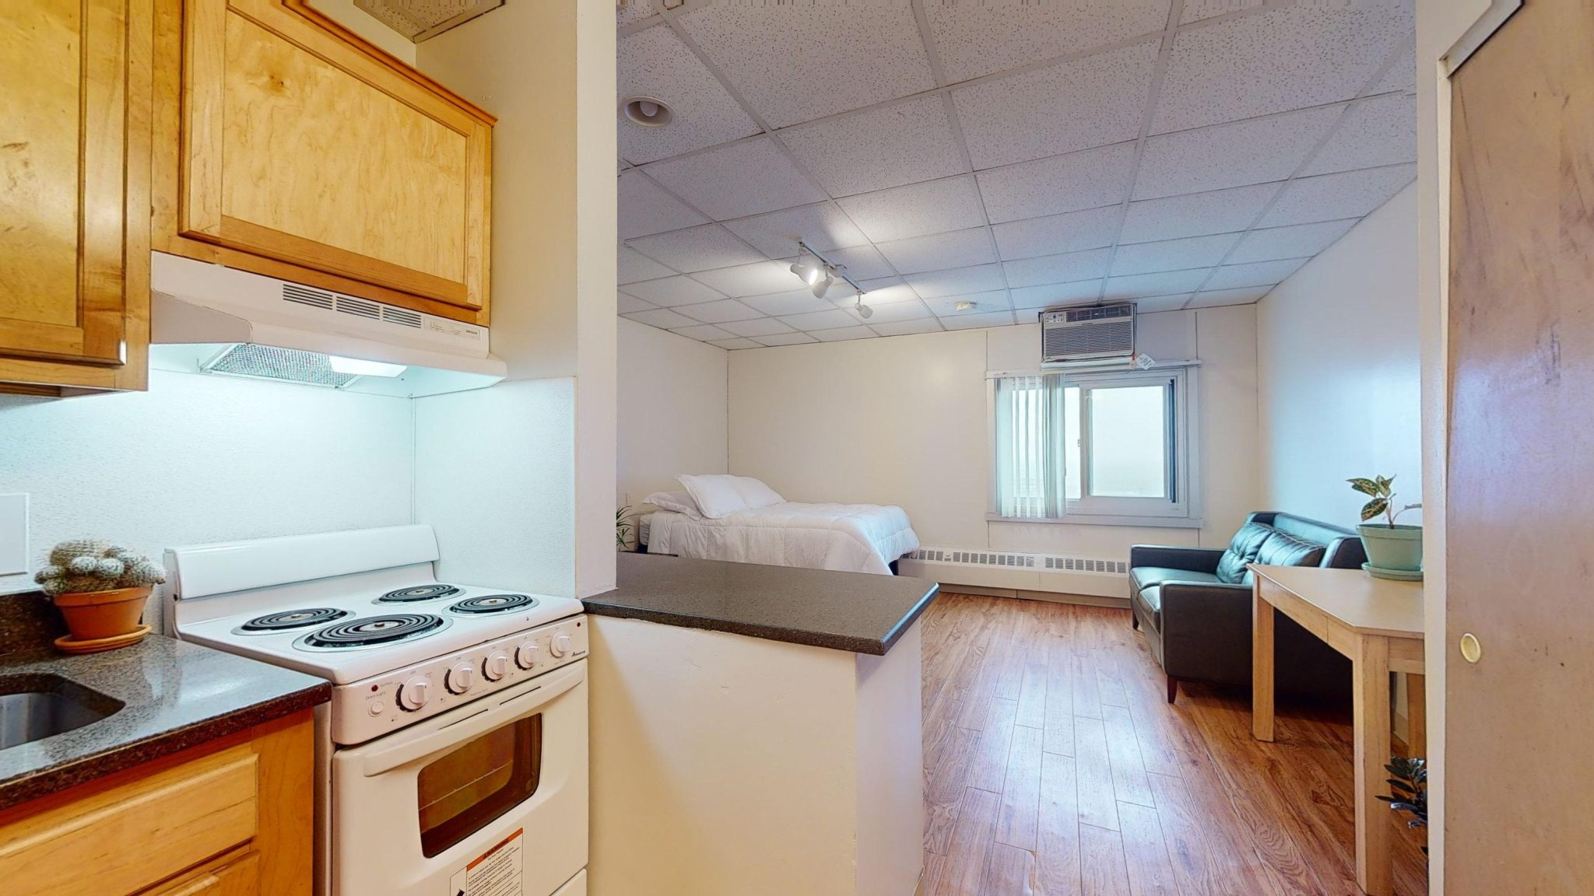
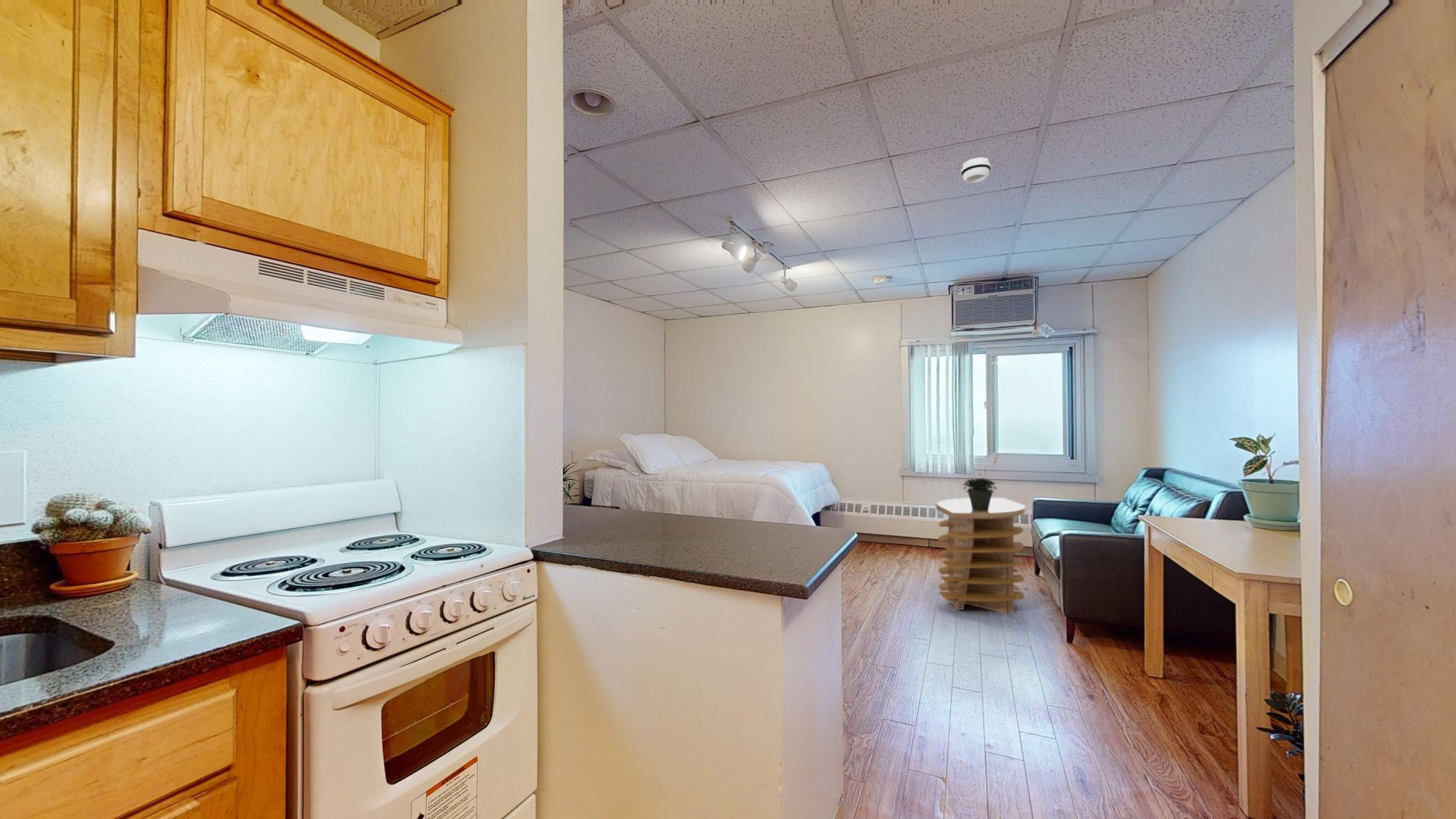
+ smoke detector (975, 171)
+ side table (980, 555)
+ potted plant (980, 480)
